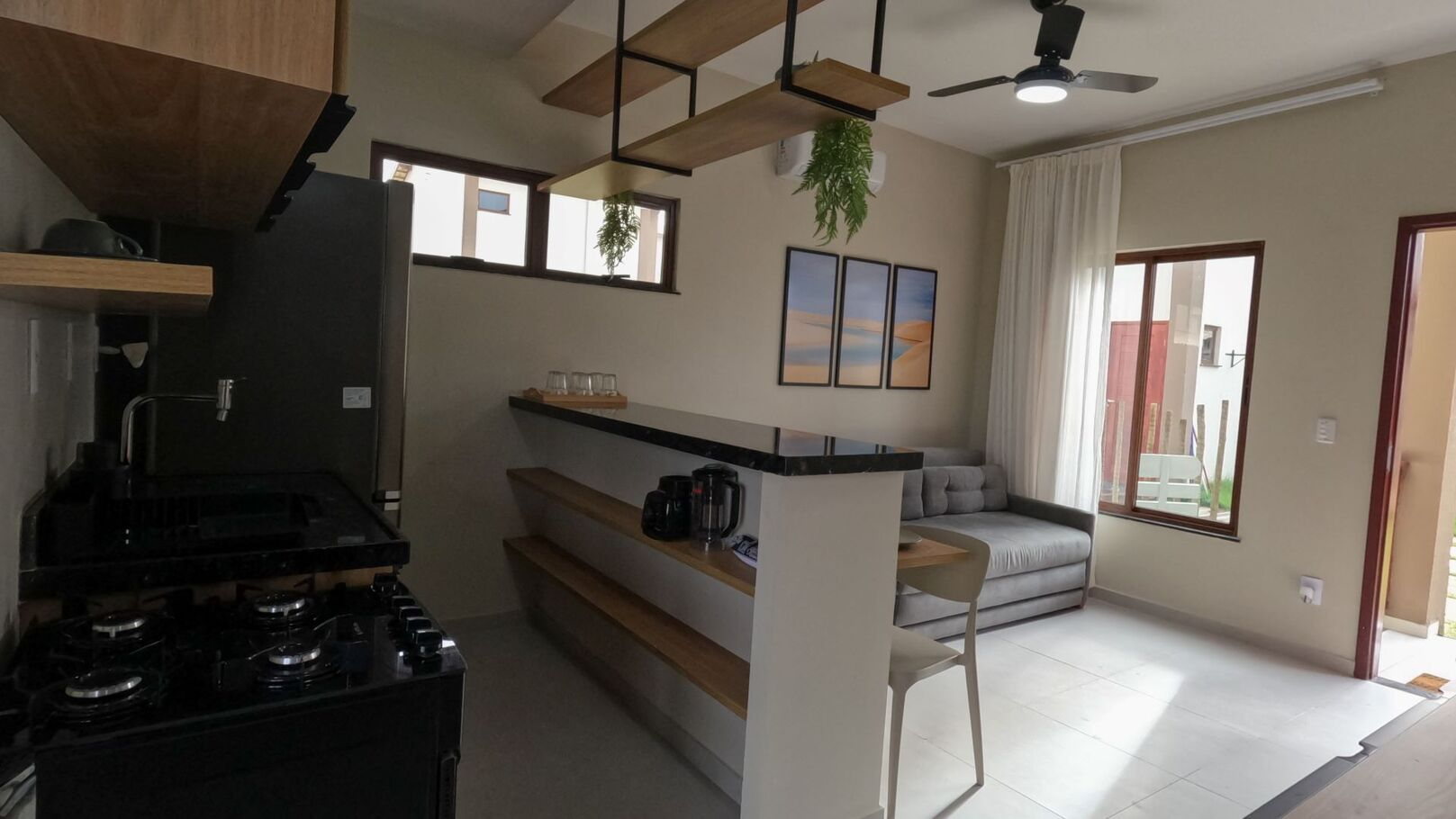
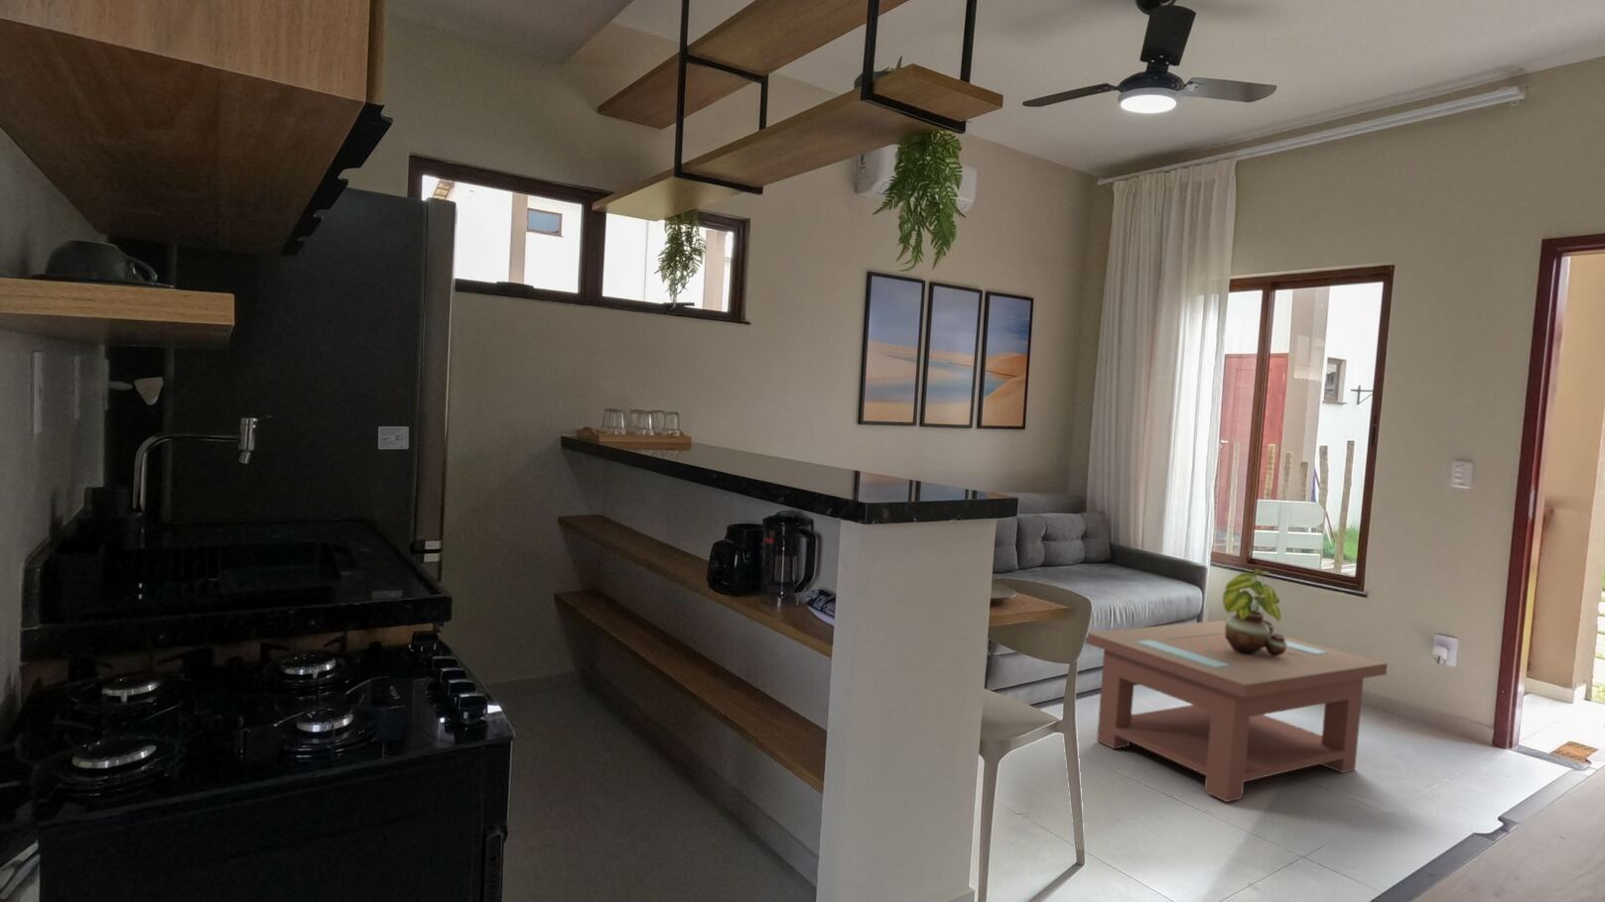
+ coffee table (1228, 700)
+ potted plant (1256, 610)
